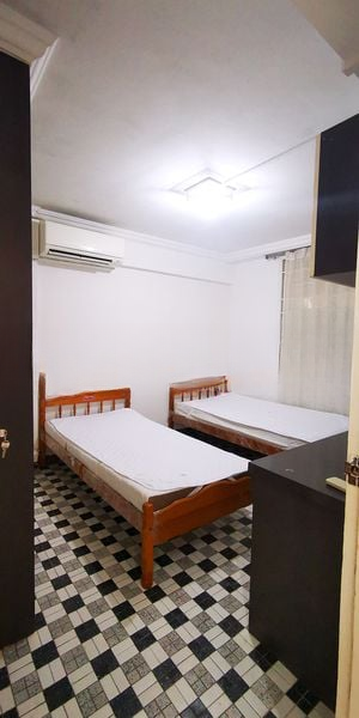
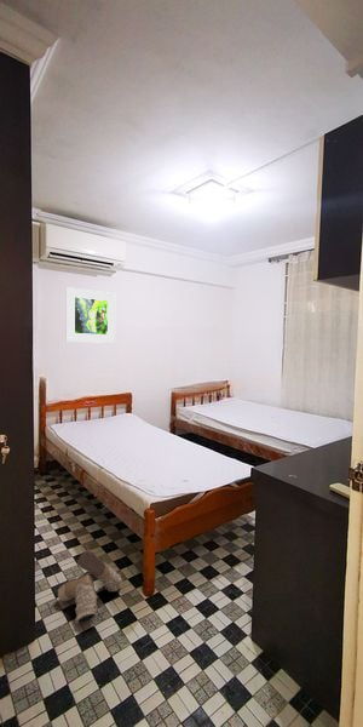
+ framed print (91, 316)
+ boots (88, 583)
